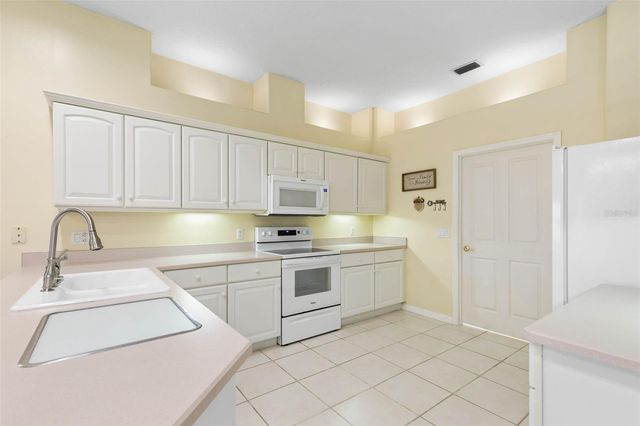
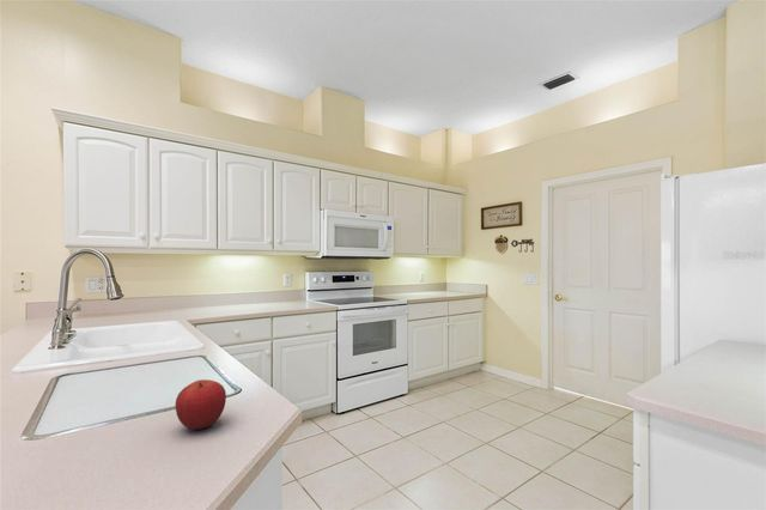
+ fruit (201, 402)
